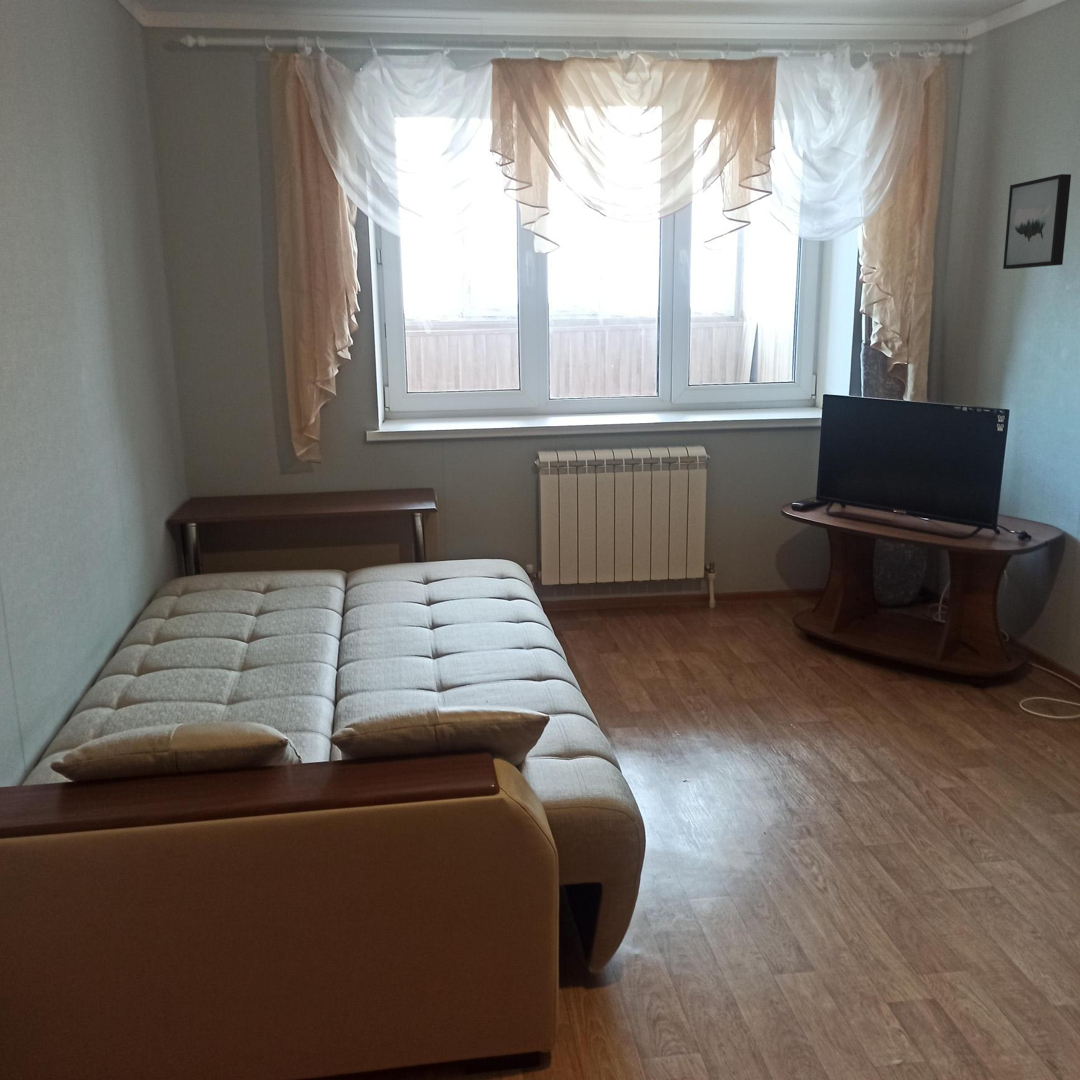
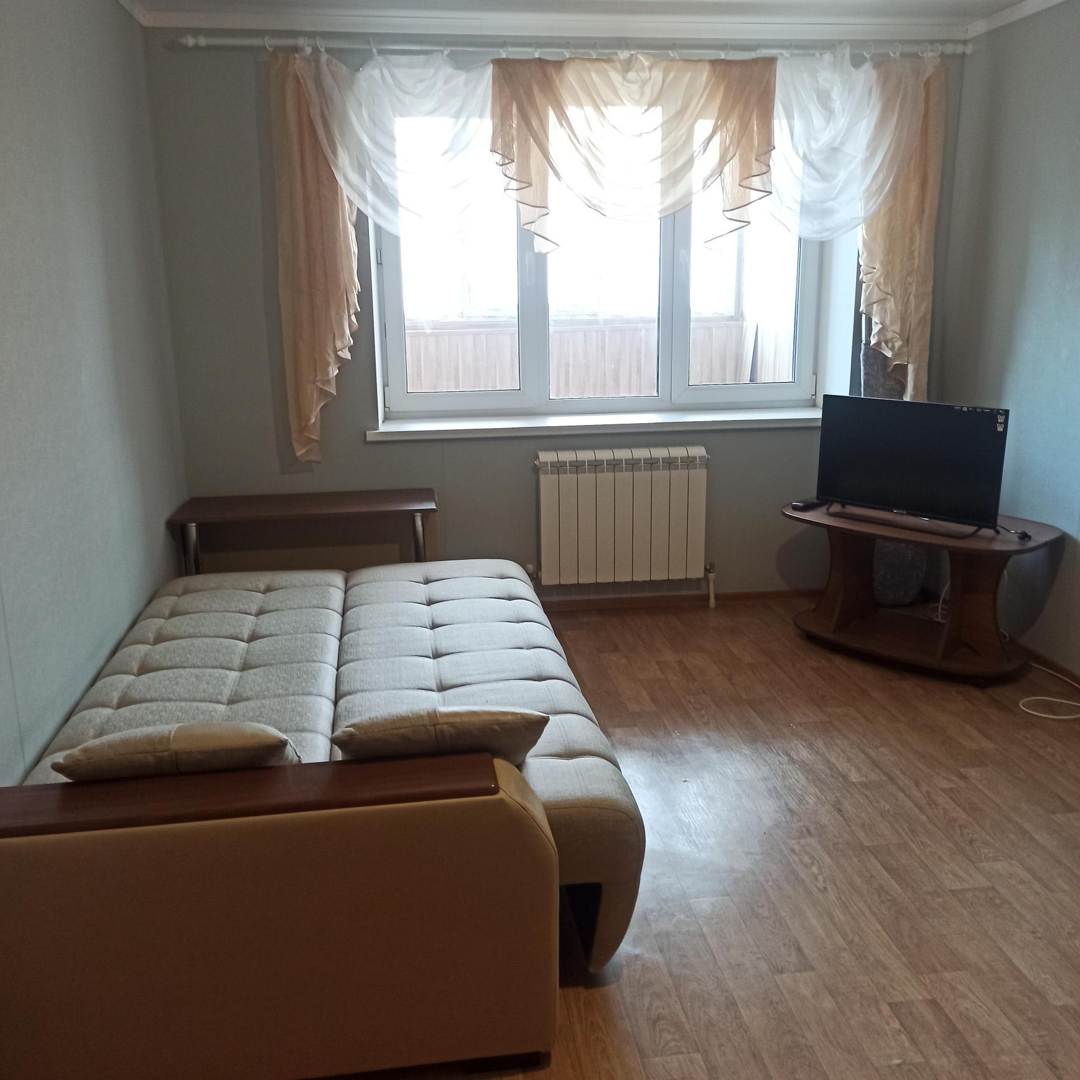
- wall art (1035, 223)
